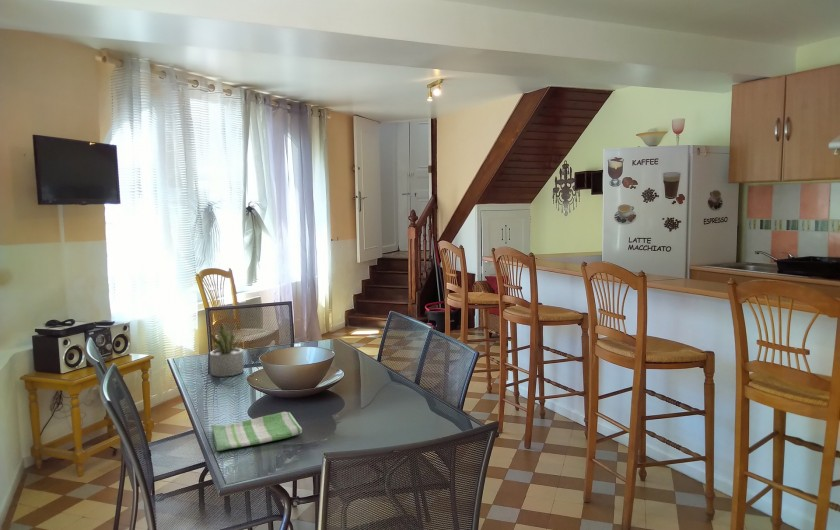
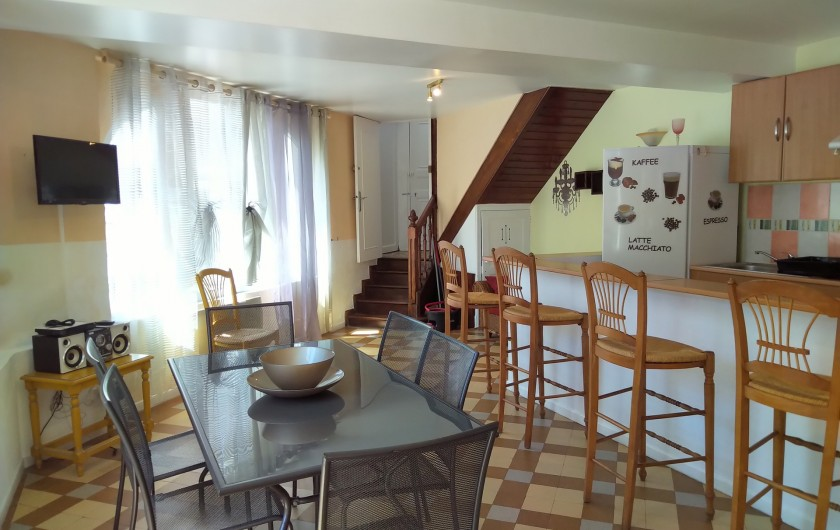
- succulent plant (226, 347)
- dish towel (256, 429)
